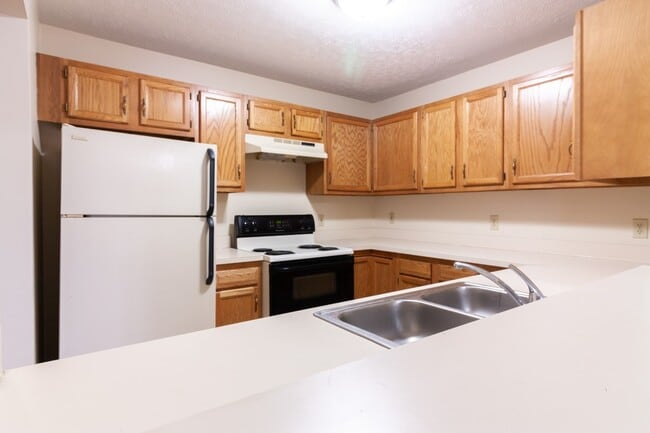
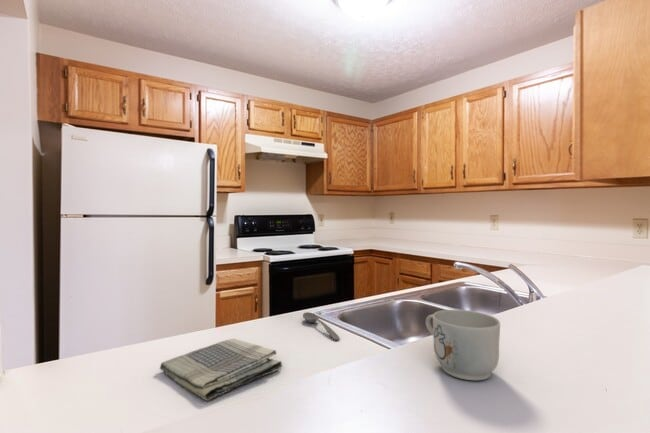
+ mug (457, 341)
+ dish towel (222, 362)
+ soupspoon (321, 323)
